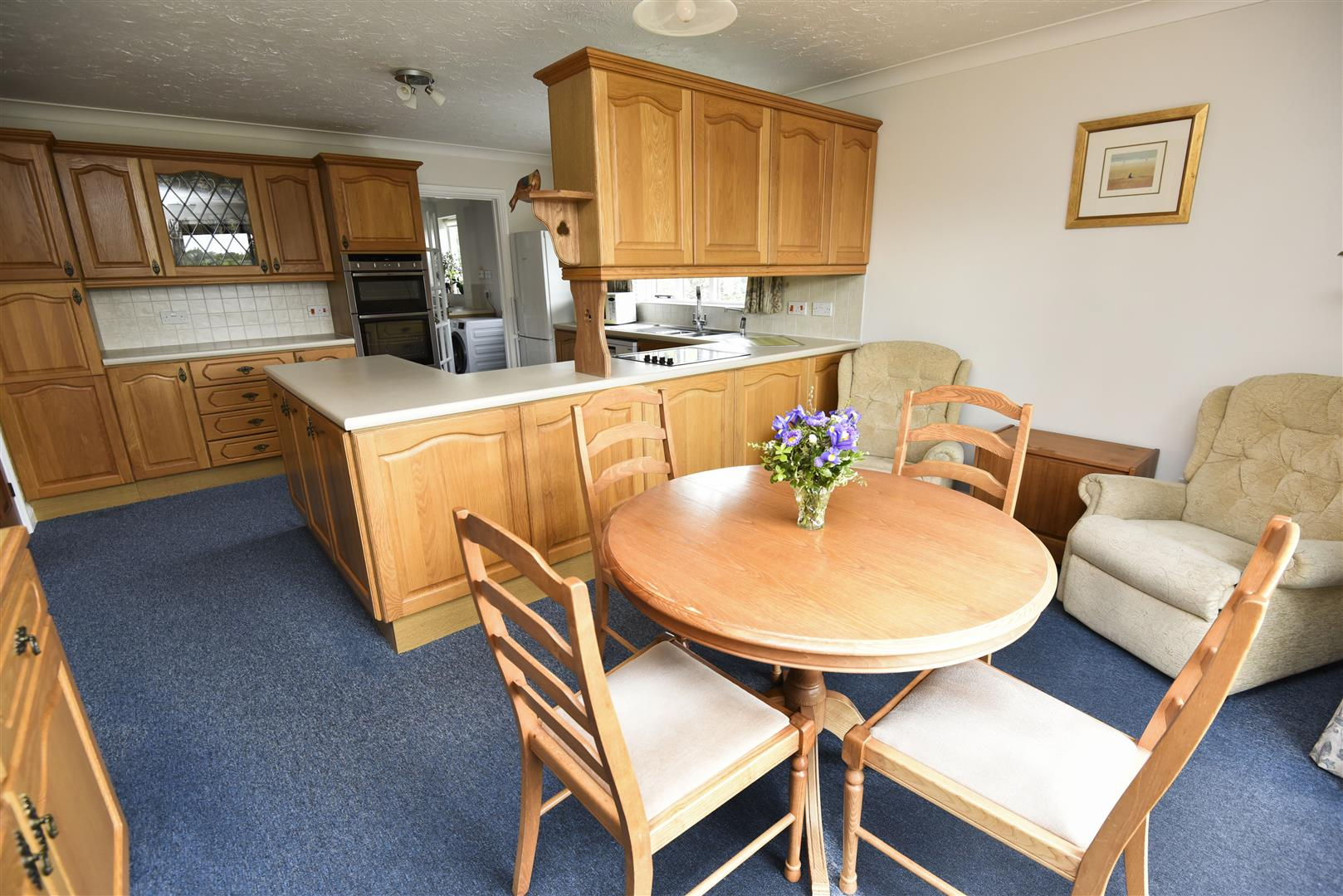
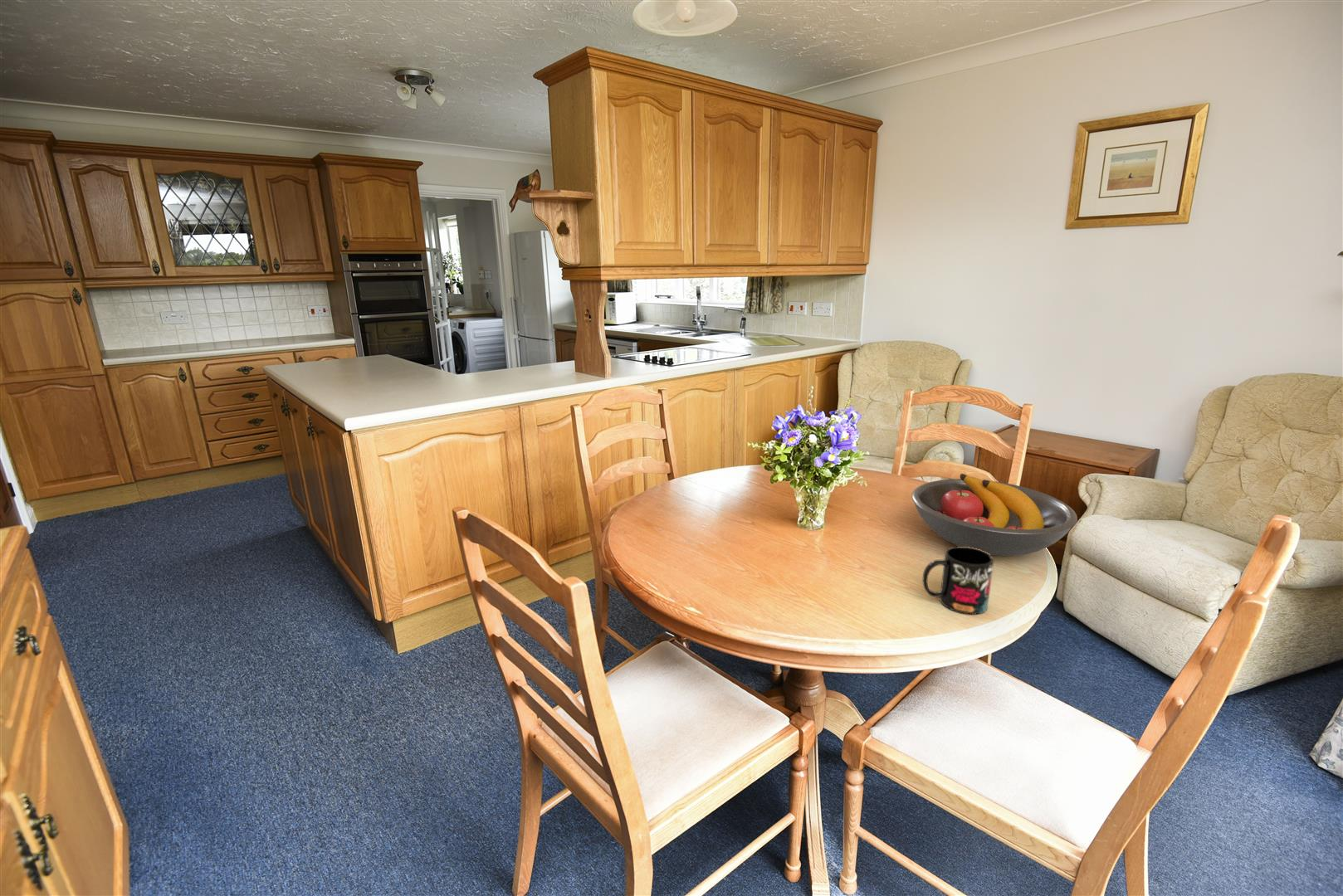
+ fruit bowl (988, 516)
+ mug (955, 579)
